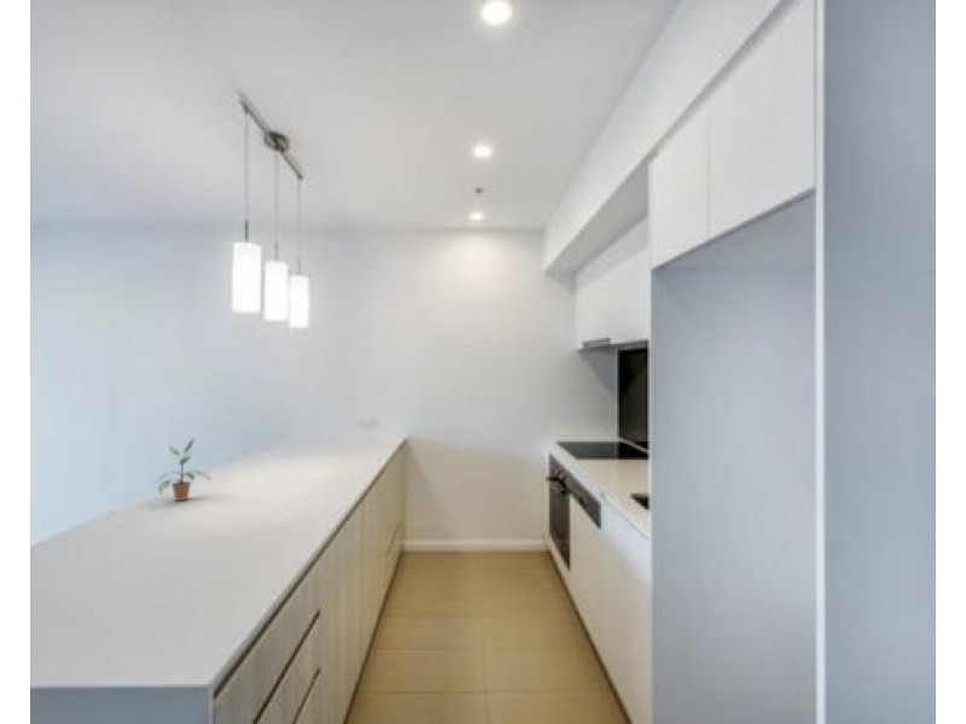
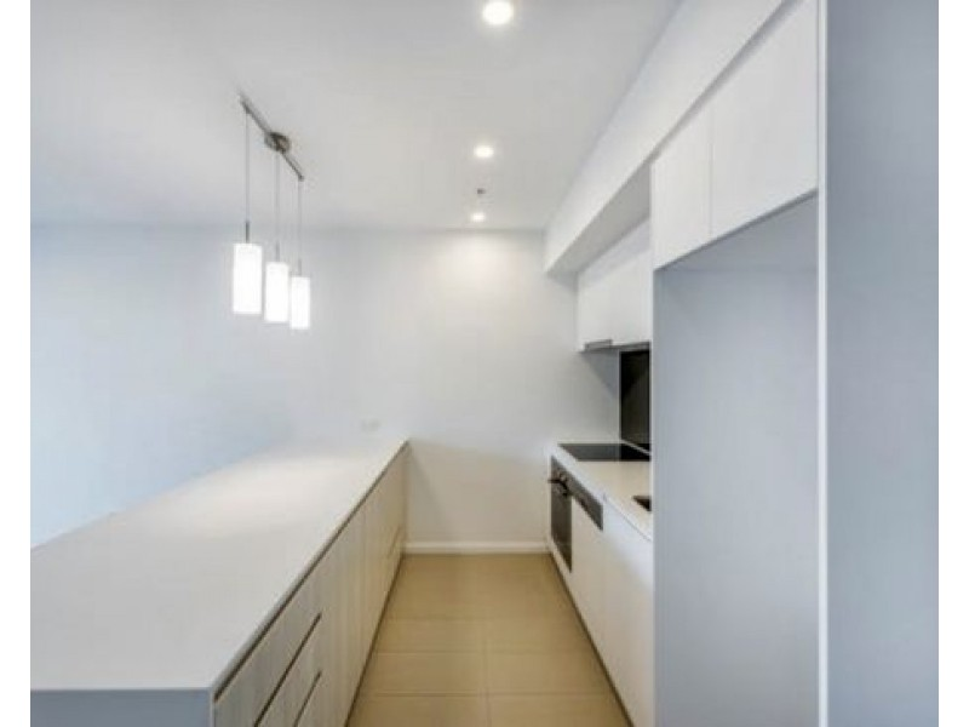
- potted plant (181, 469)
